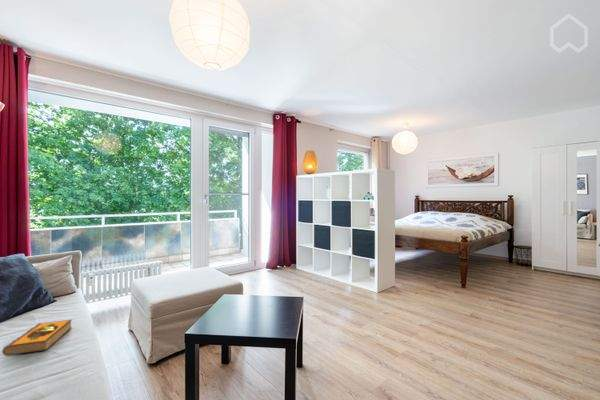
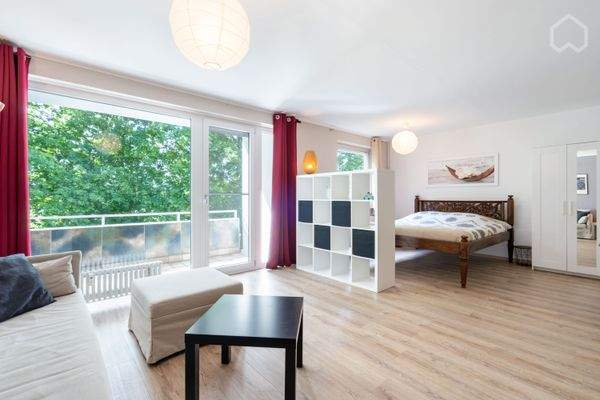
- hardback book (40, 336)
